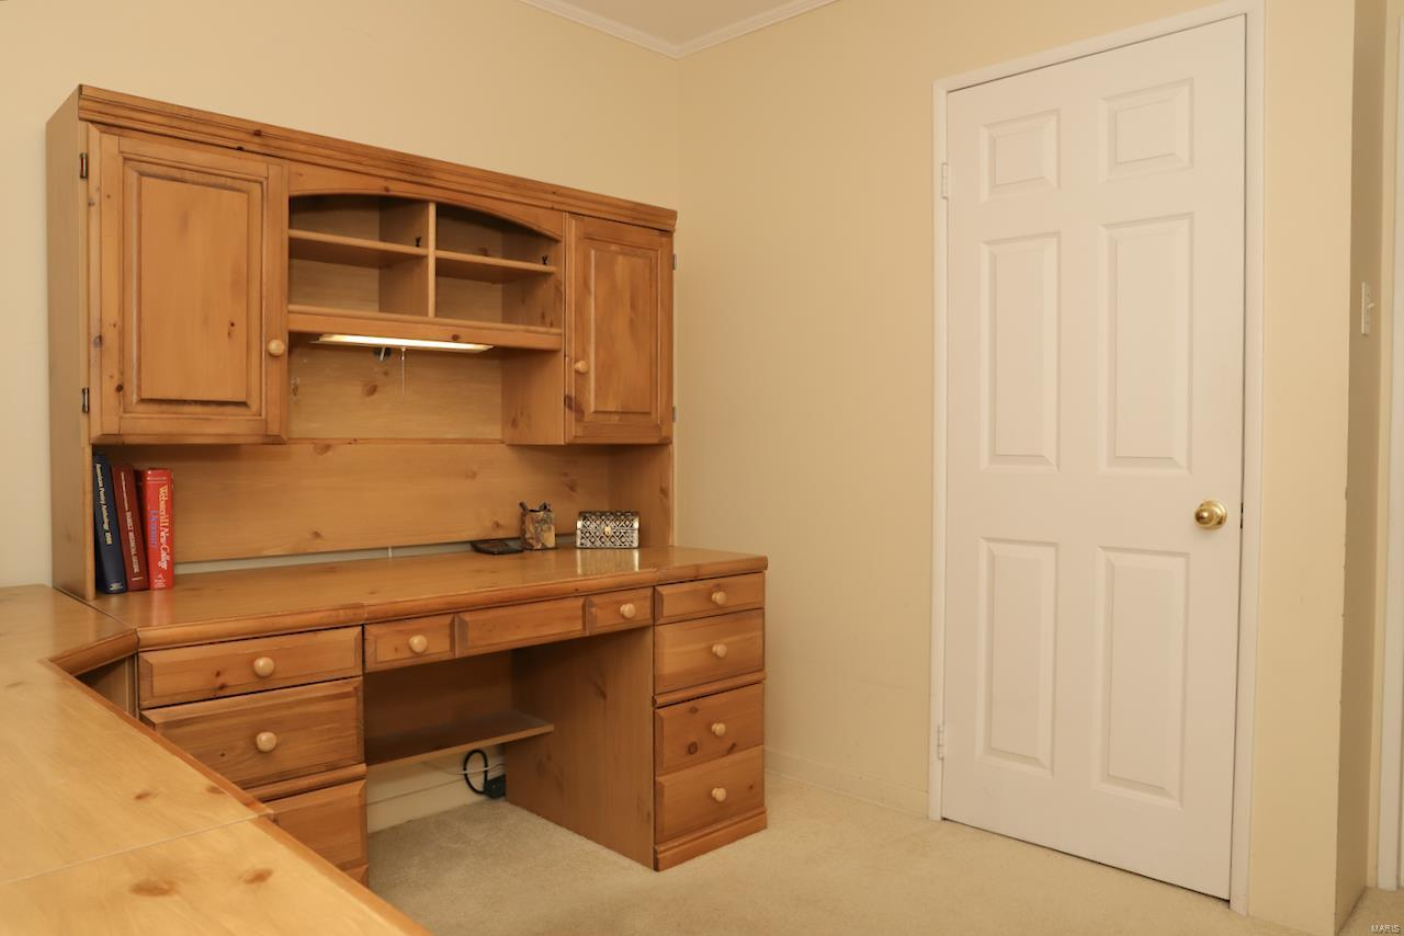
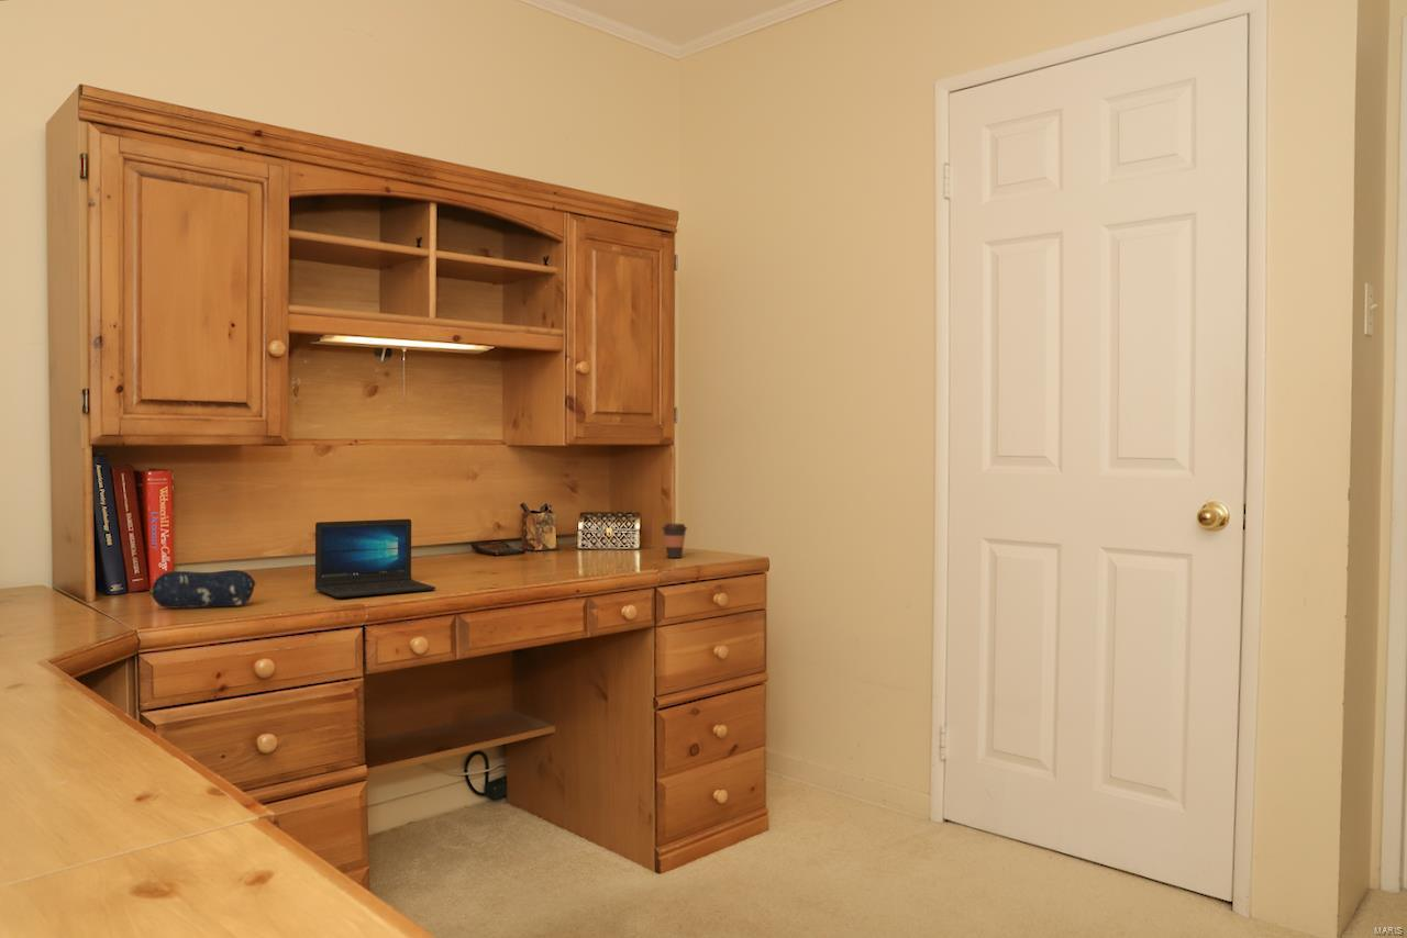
+ pencil case (203, 589)
+ coffee cup (674, 540)
+ laptop (375, 556)
